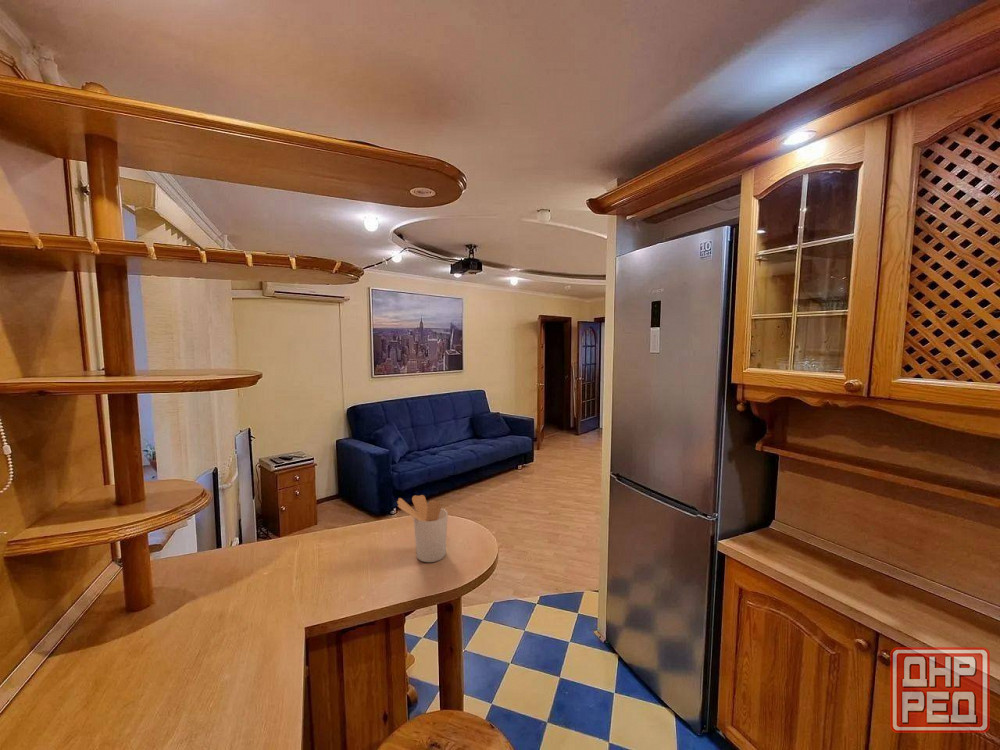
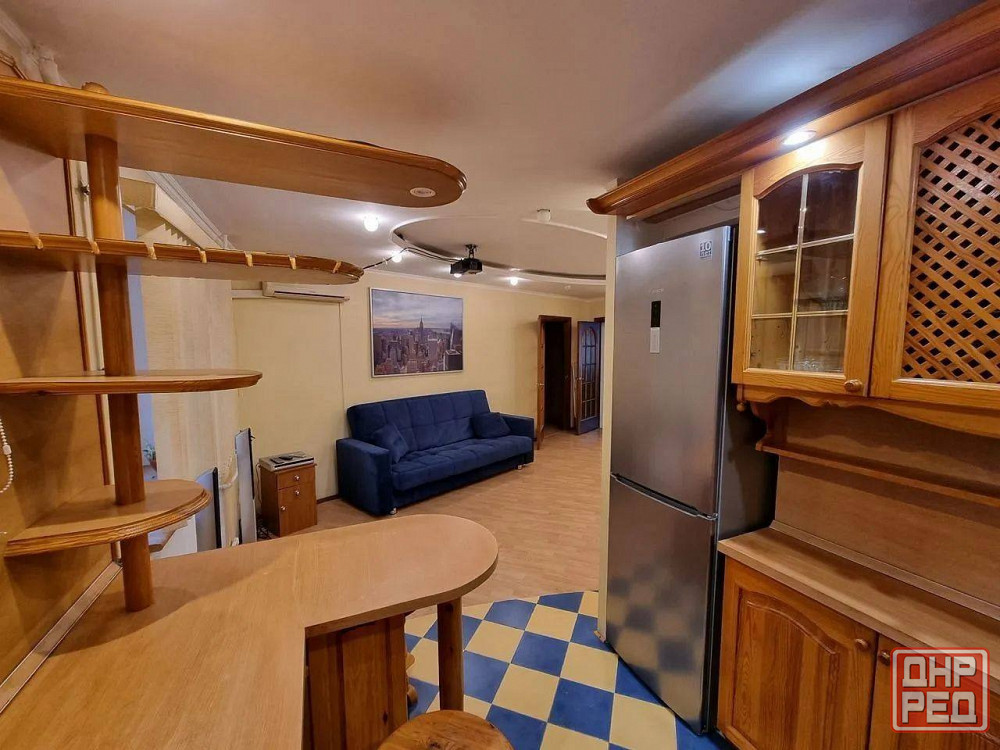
- utensil holder (422, 526)
